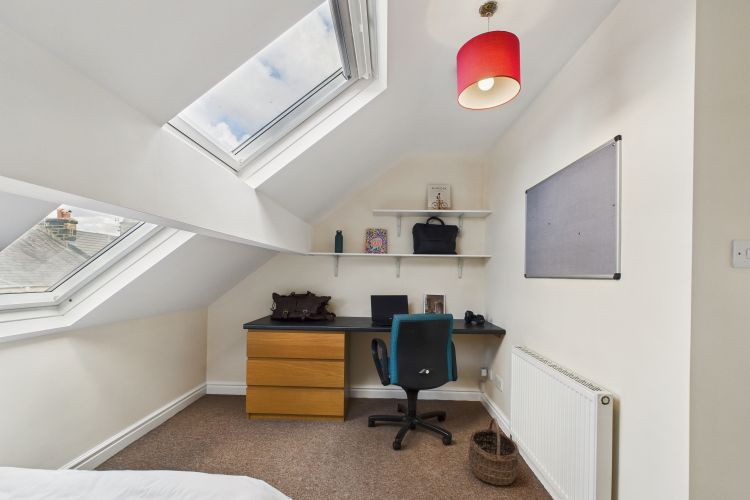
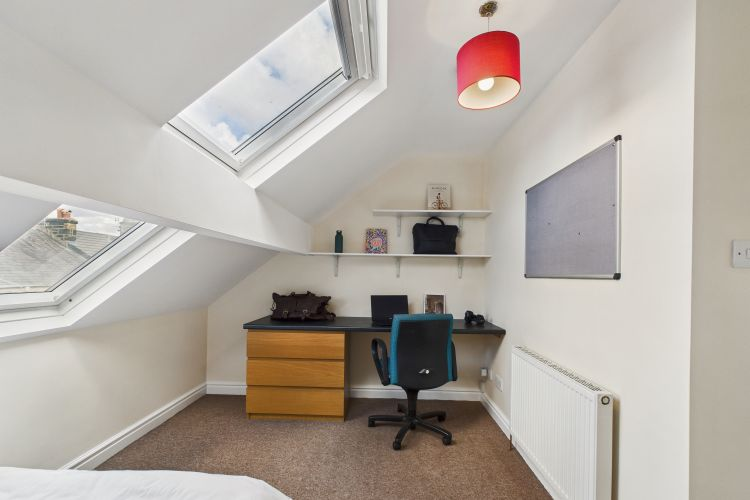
- wicker basket (493, 446)
